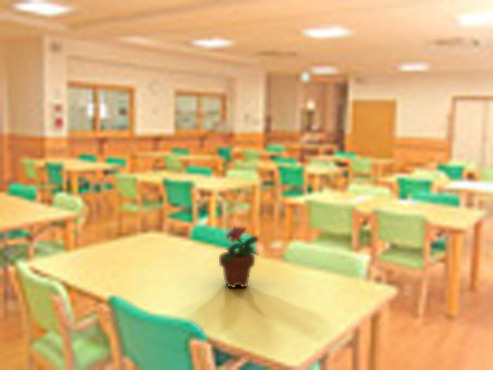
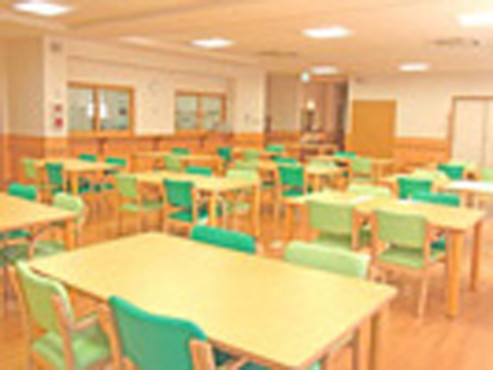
- potted flower (239, 255)
